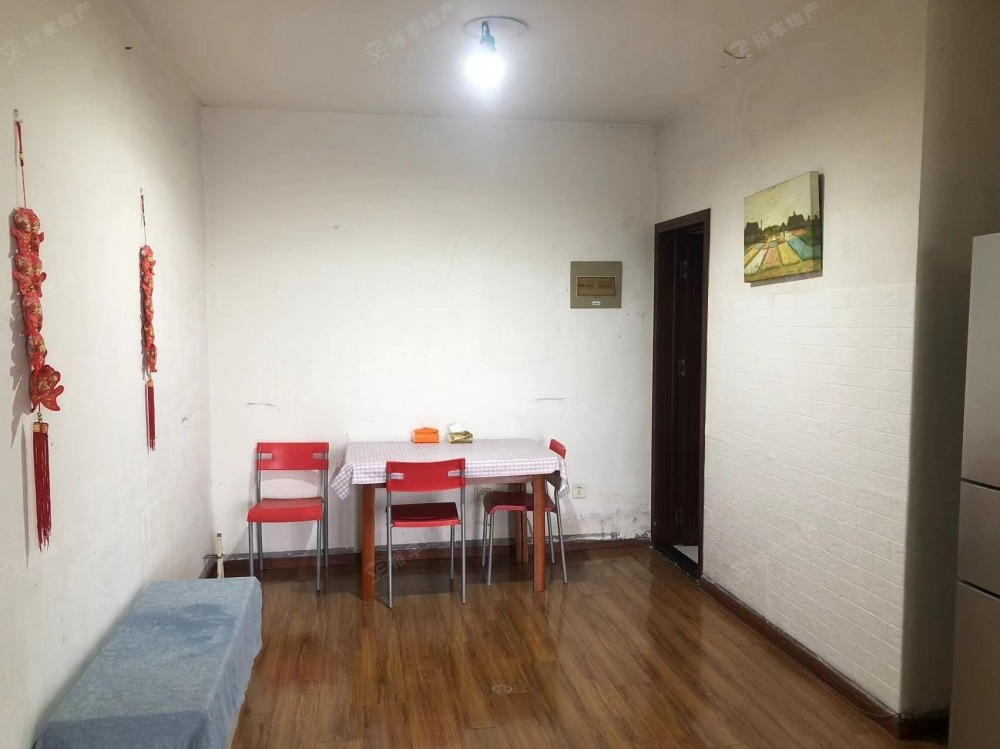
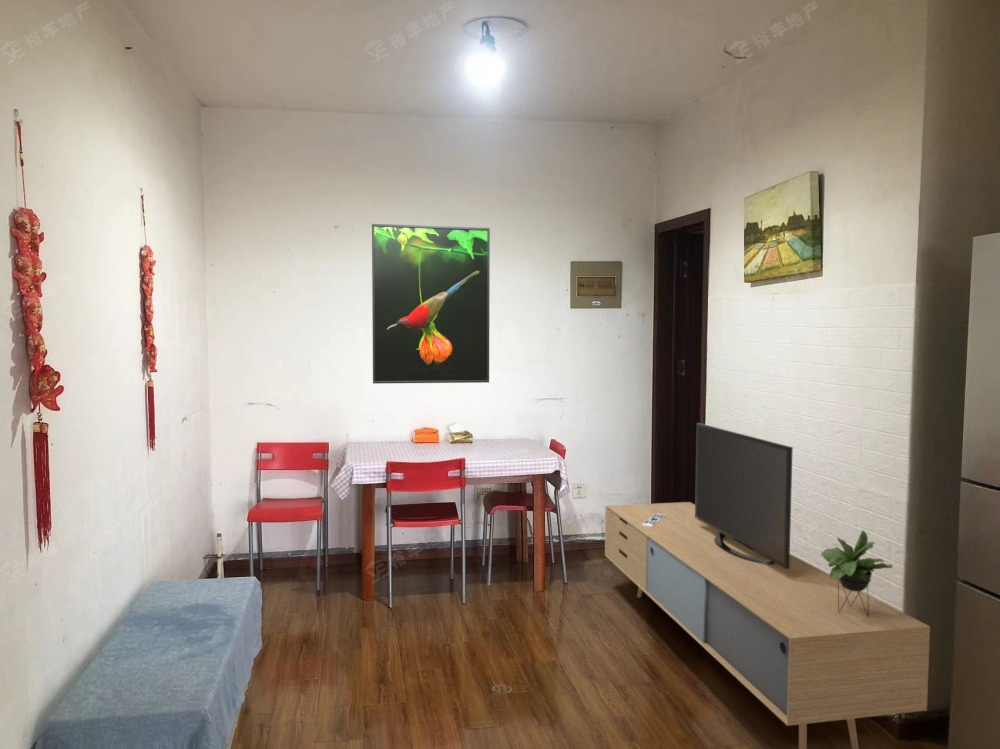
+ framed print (431, 305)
+ media console (728, 546)
